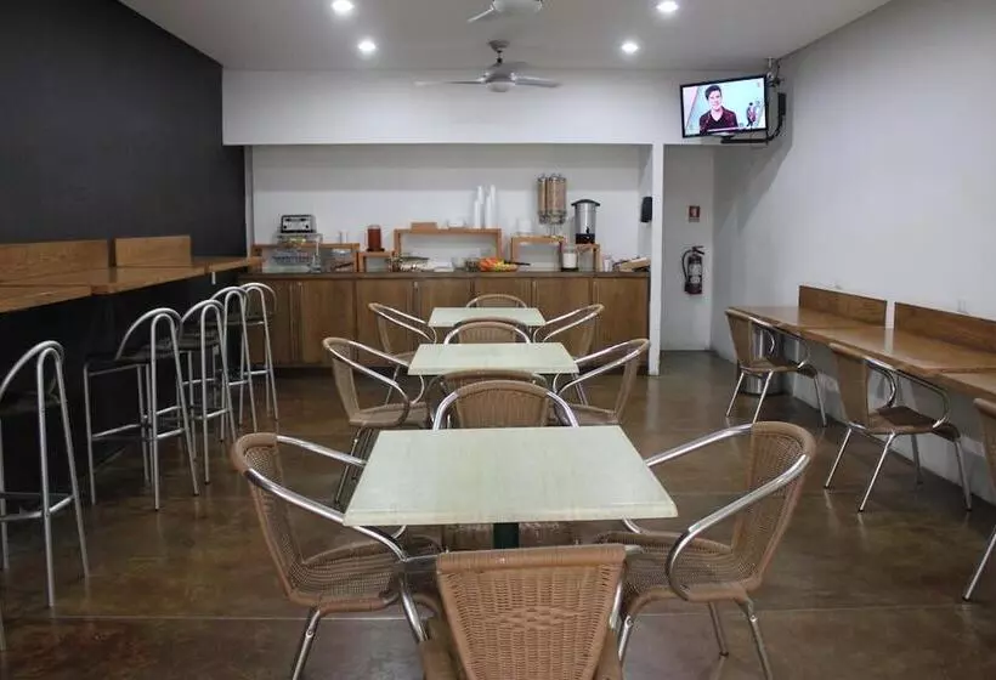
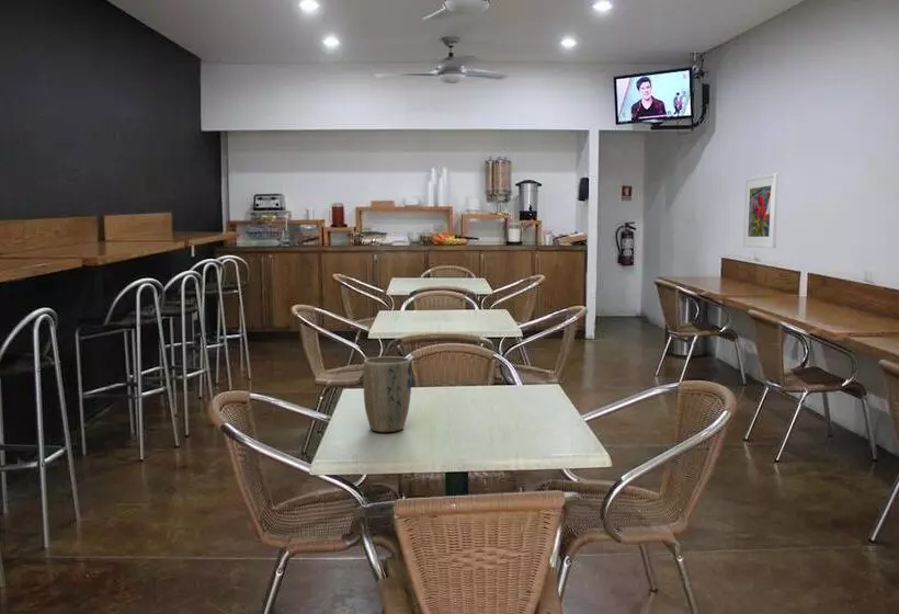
+ plant pot (387, 394)
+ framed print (760, 212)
